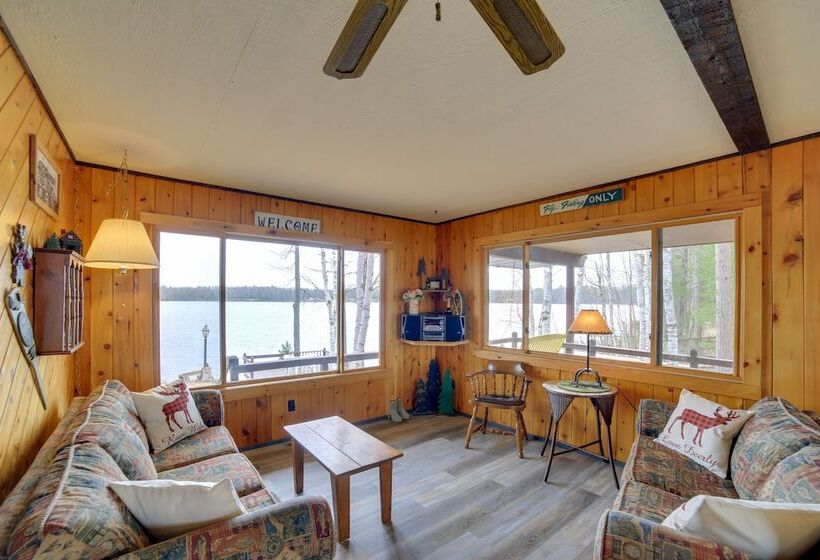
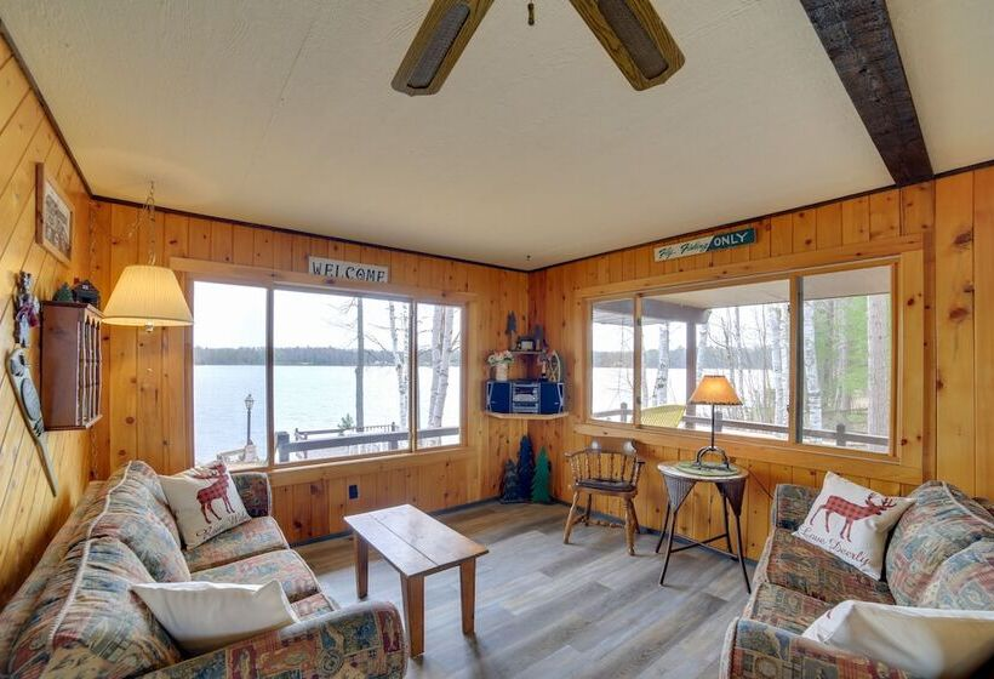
- boots (398, 409)
